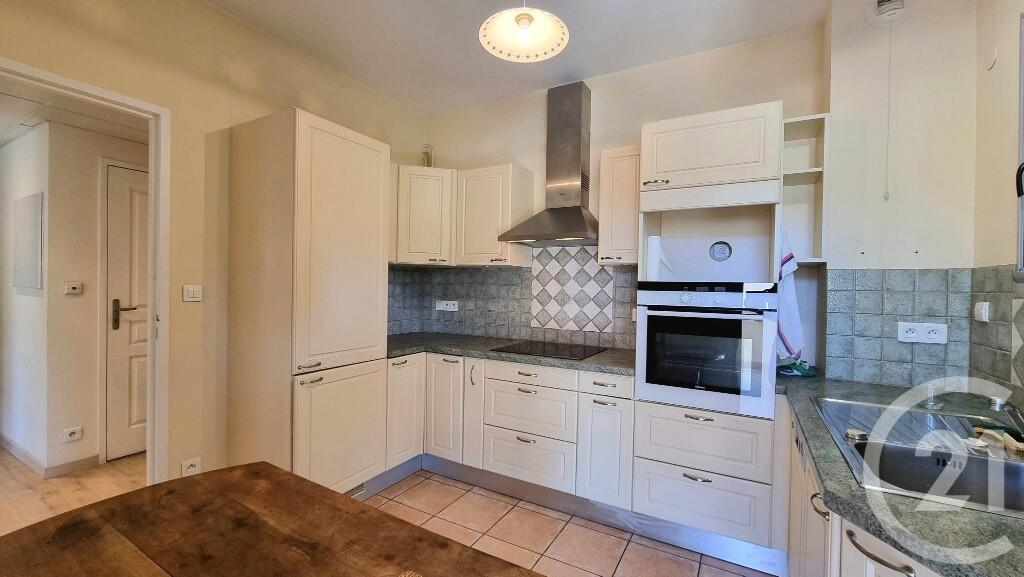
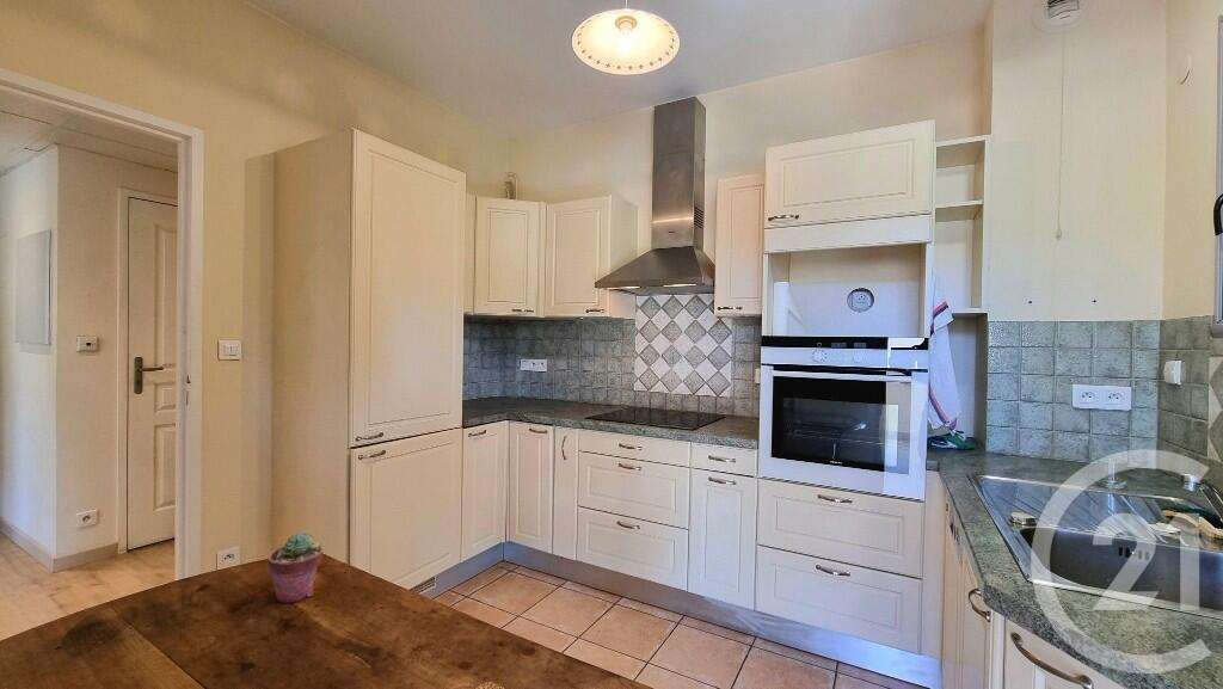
+ potted succulent (295, 564)
